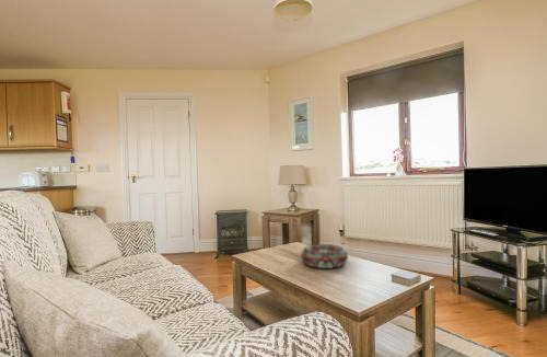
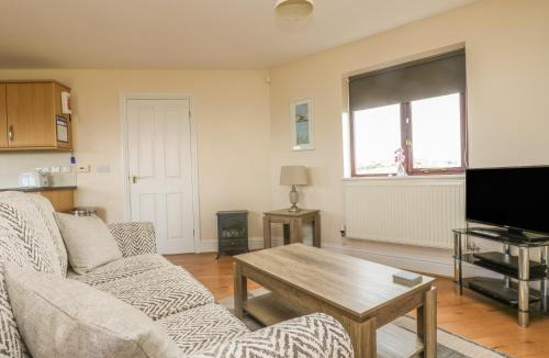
- decorative bowl (324, 255)
